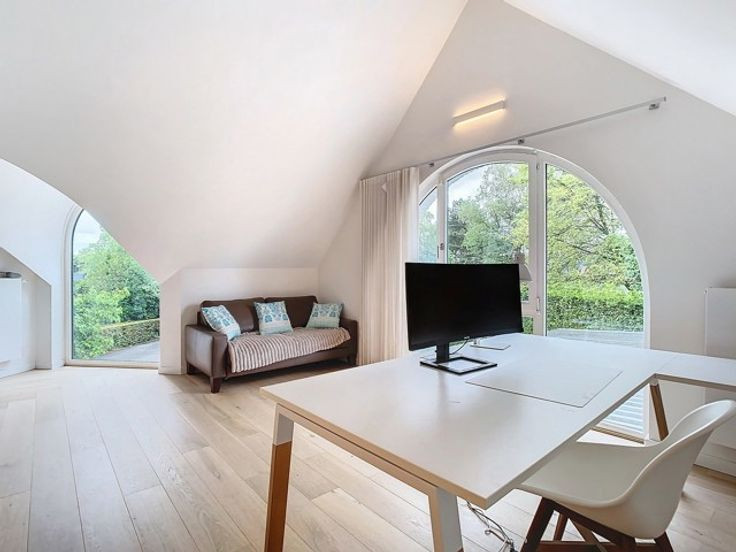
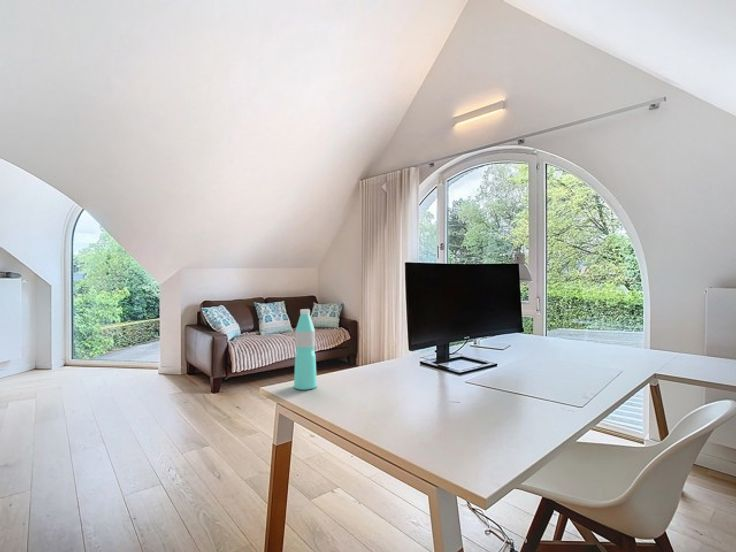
+ water bottle (305, 348)
